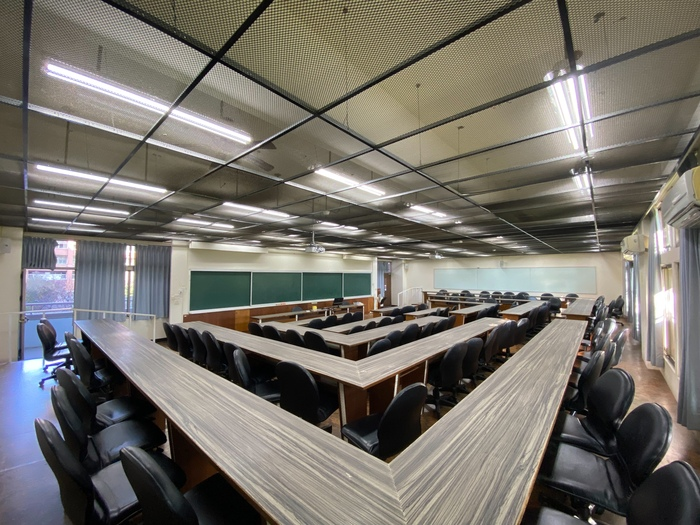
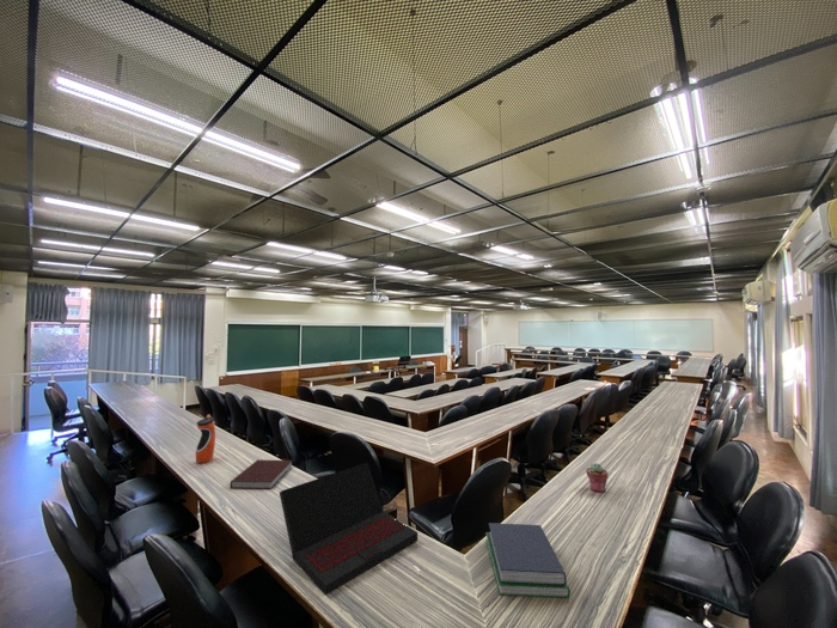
+ book (523, 555)
+ notebook (263, 472)
+ laptop (348, 514)
+ potted succulent (597, 476)
+ water bottle (206, 438)
